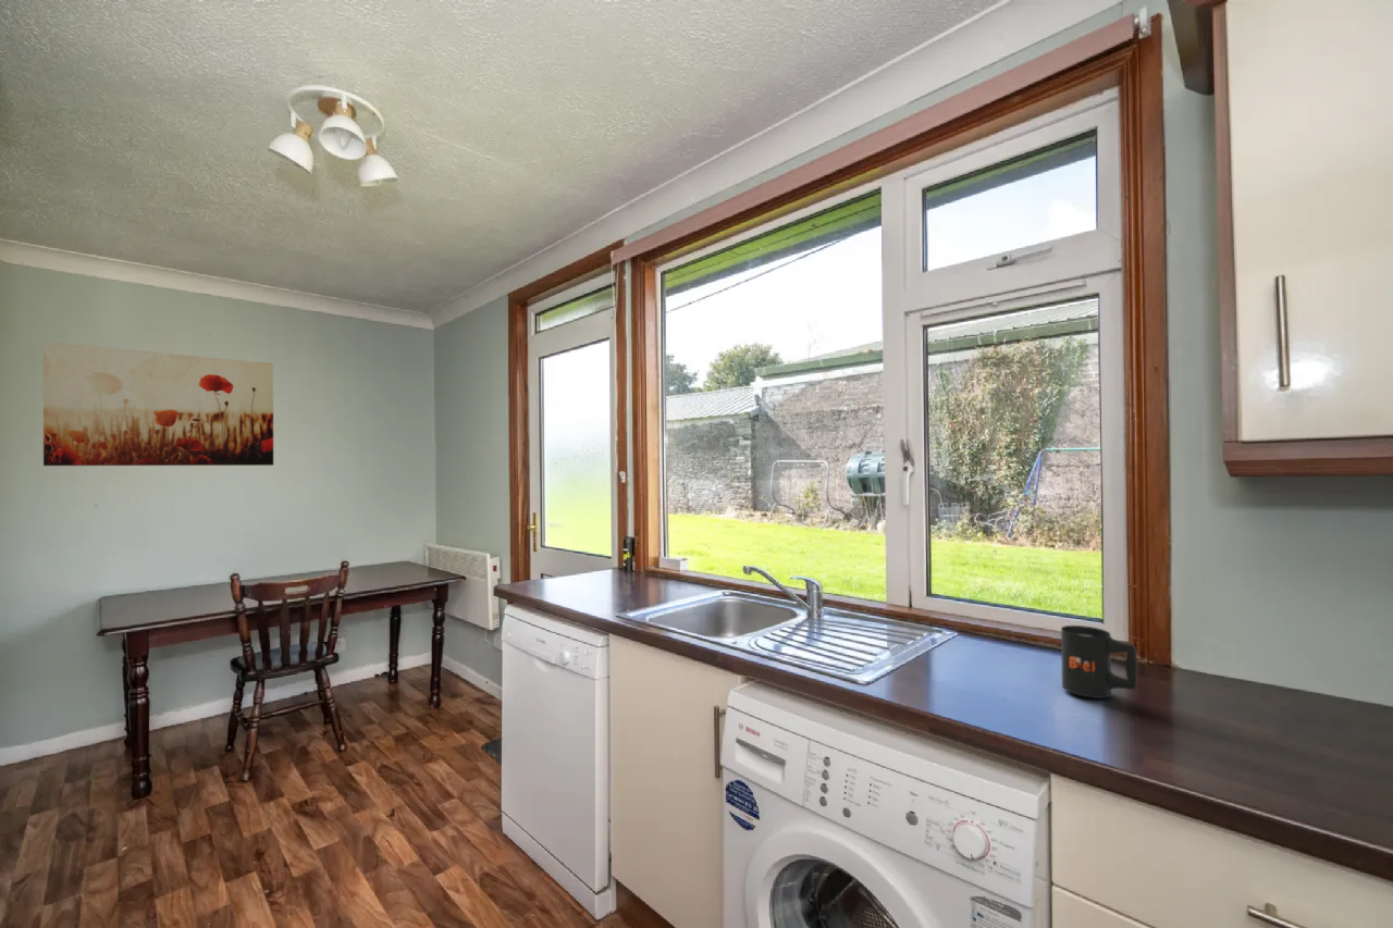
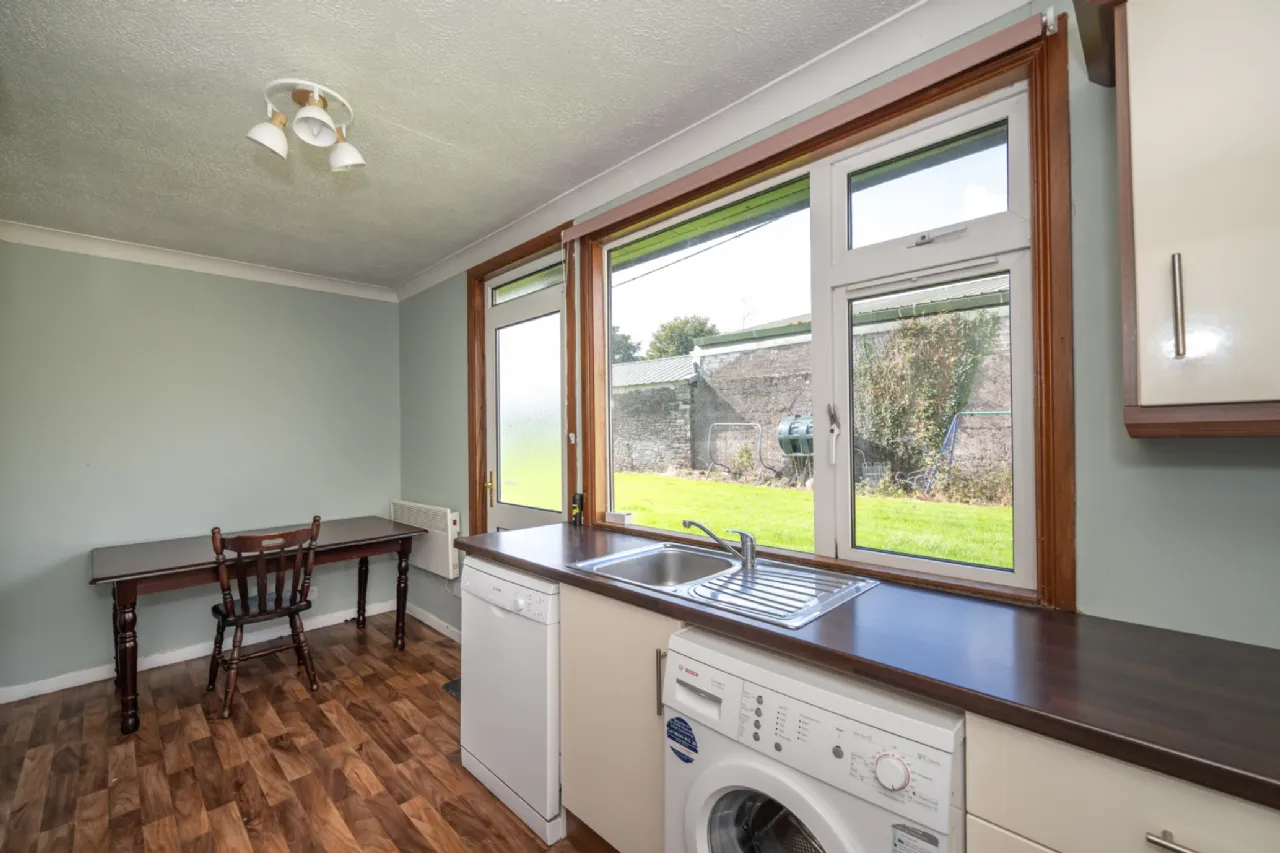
- mug (1098, 664)
- wall art (169, 409)
